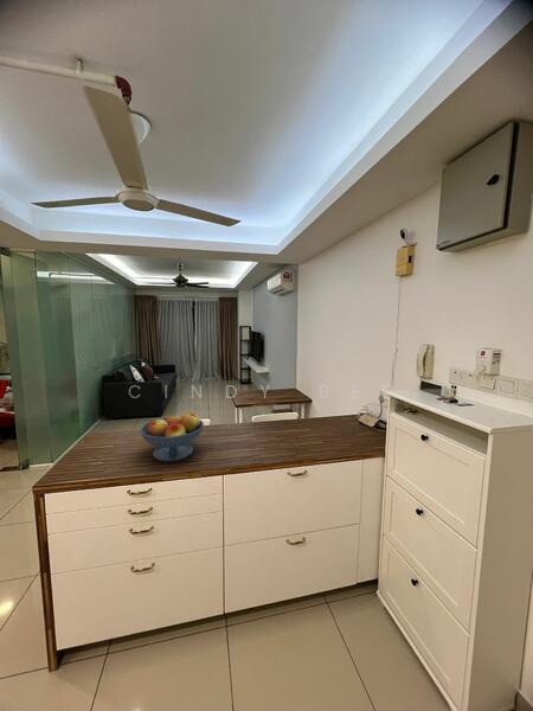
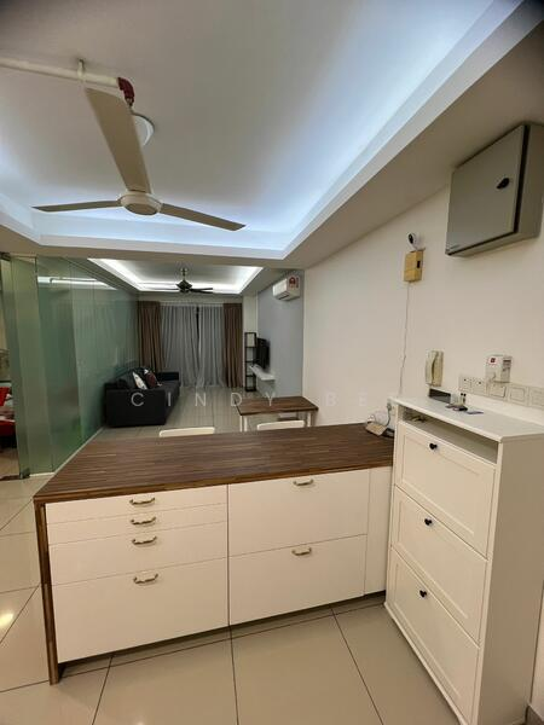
- fruit bowl (173, 434)
